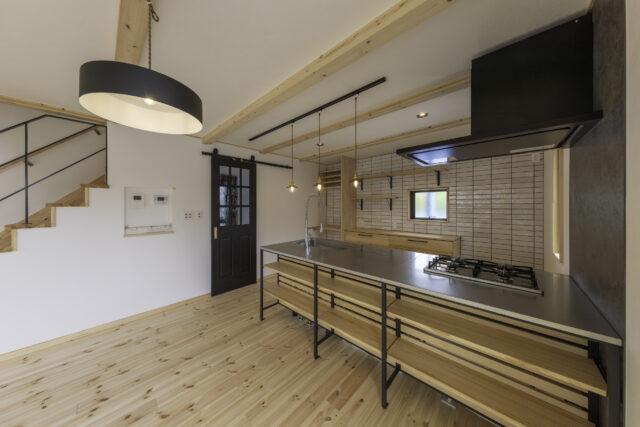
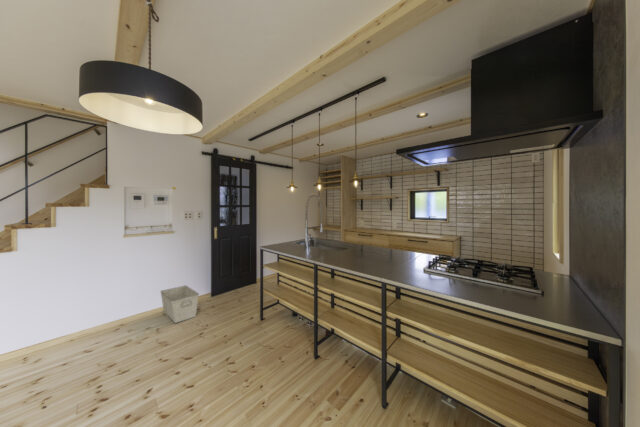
+ storage bin (179, 302)
